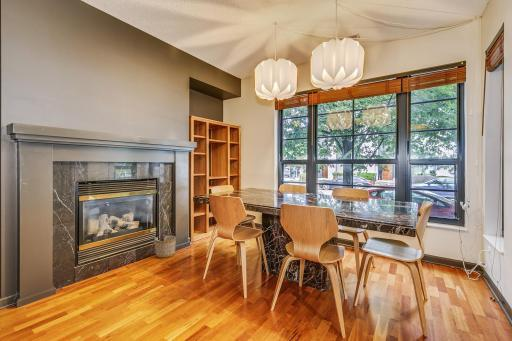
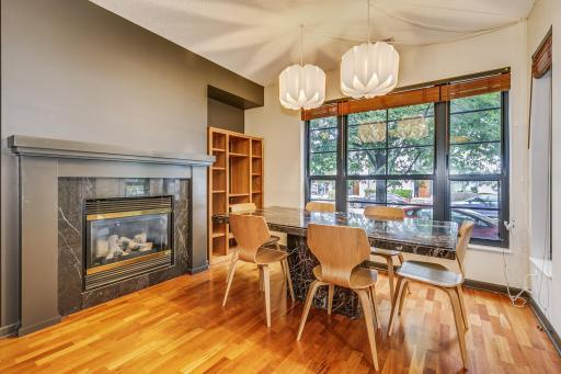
- planter (165, 246)
